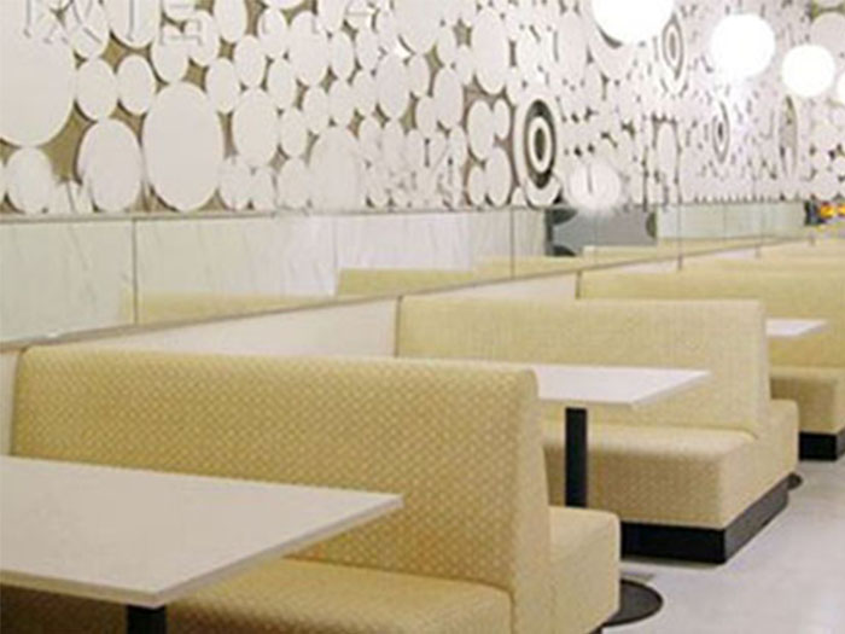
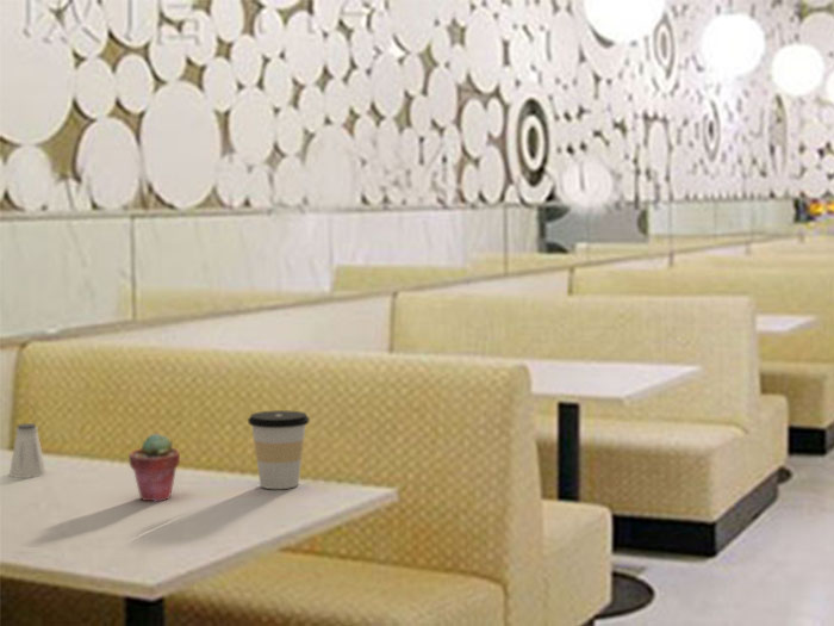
+ coffee cup (279, 450)
+ saltshaker (26, 450)
+ potted succulent (155, 465)
